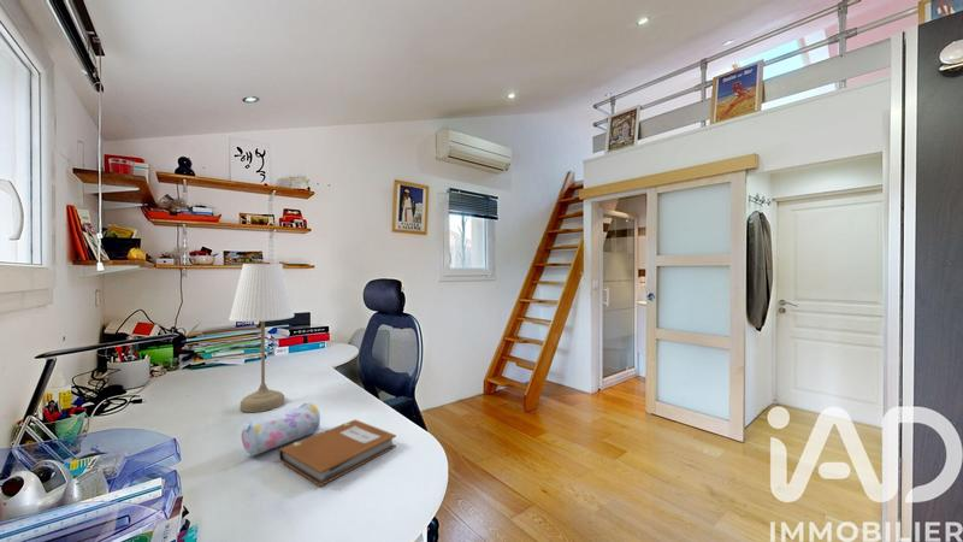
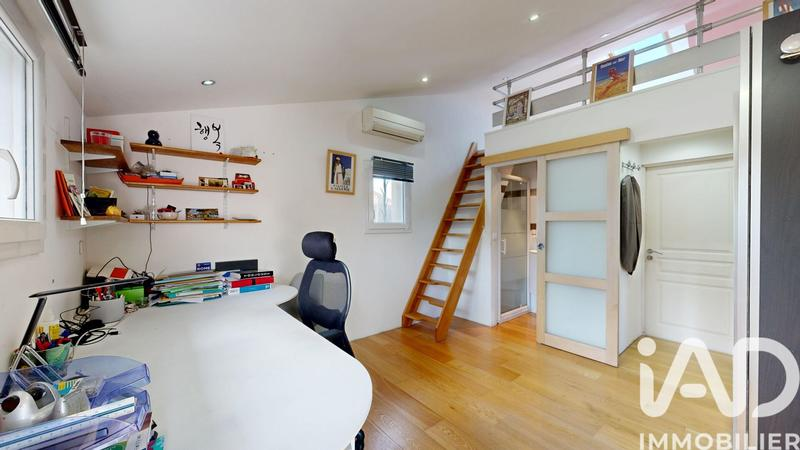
- notebook (341, 446)
- pencil case (283, 426)
- desk lamp (262, 334)
